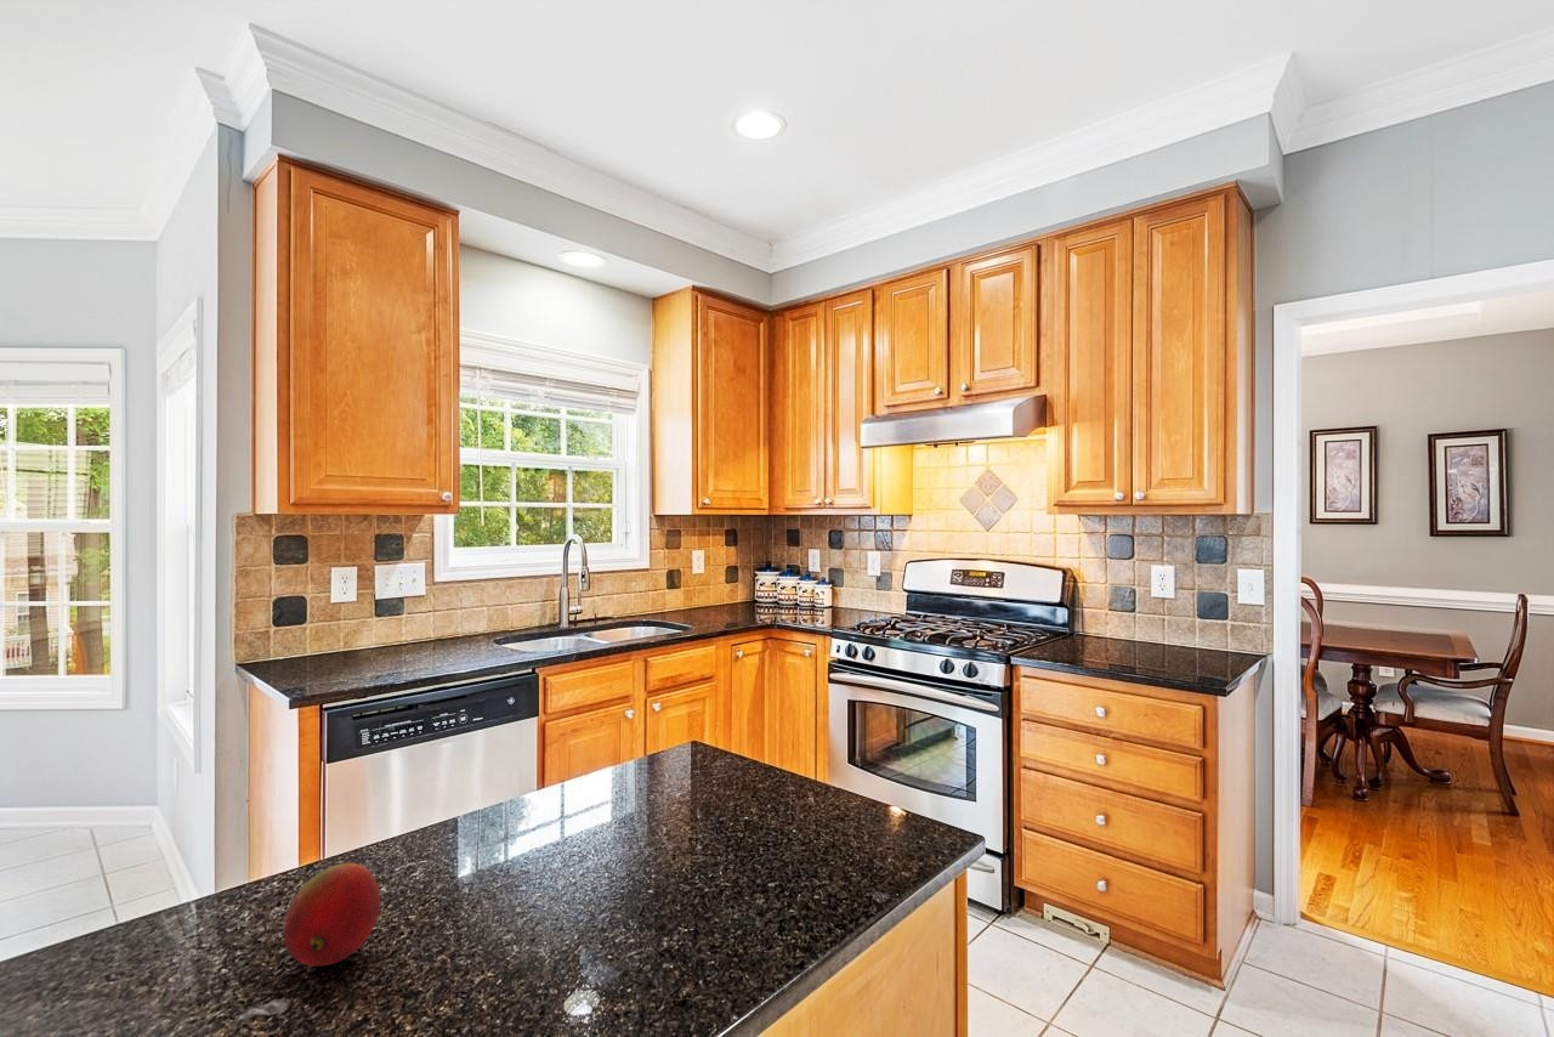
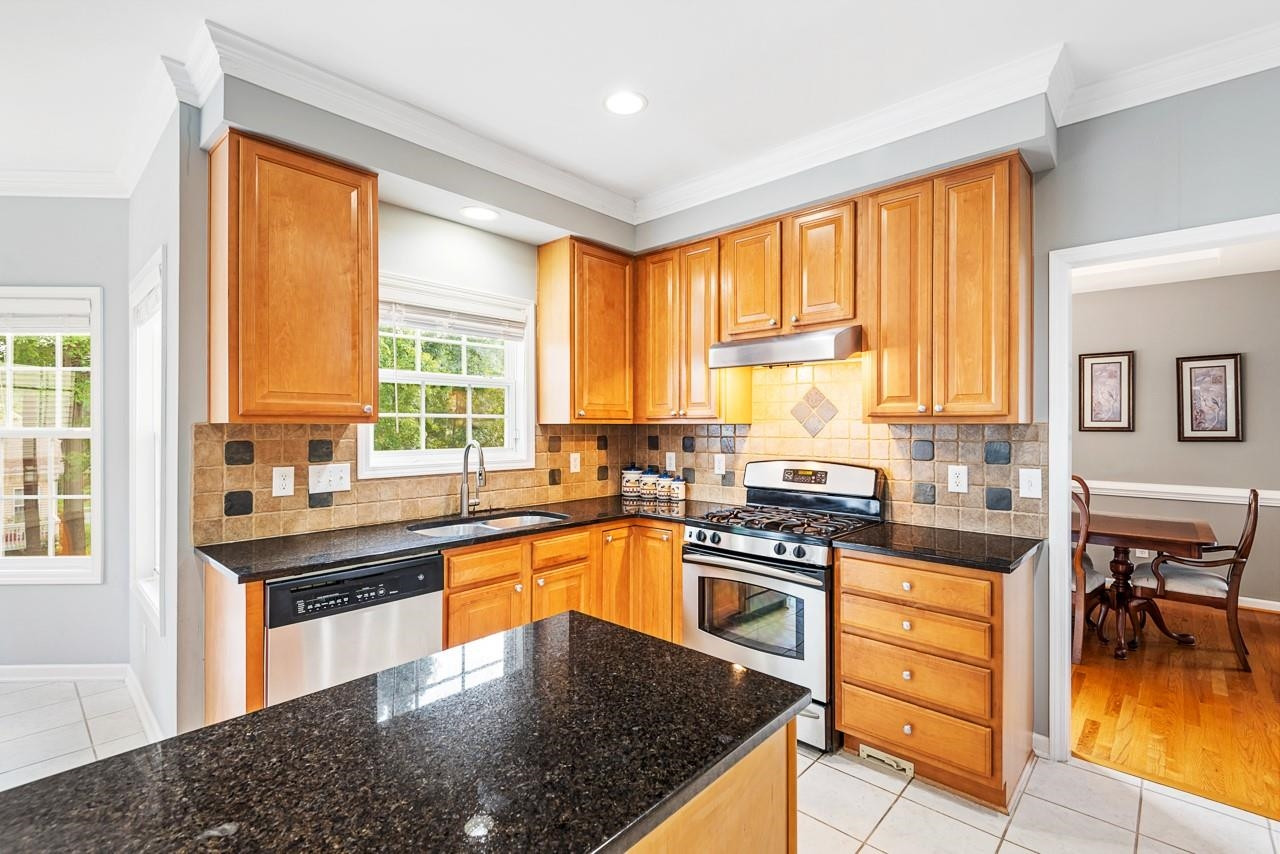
- fruit (334, 911)
